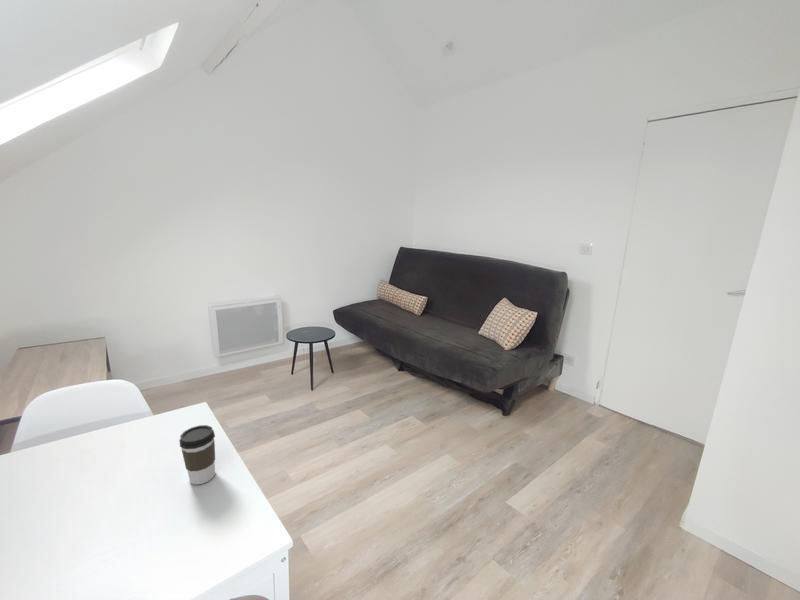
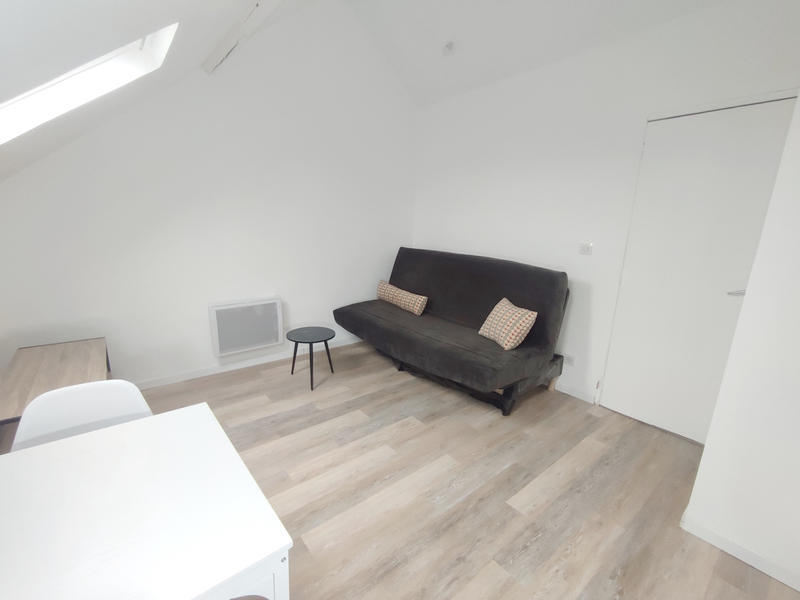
- coffee cup (199, 455)
